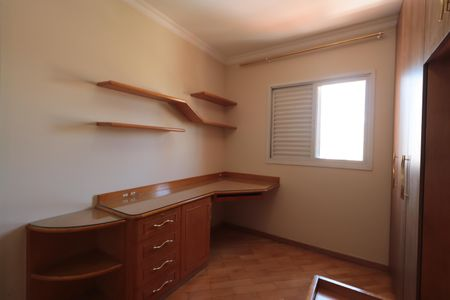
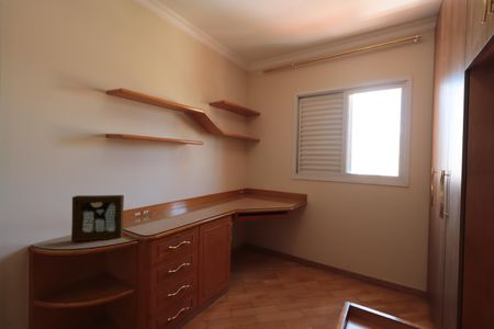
+ picture frame (98, 217)
